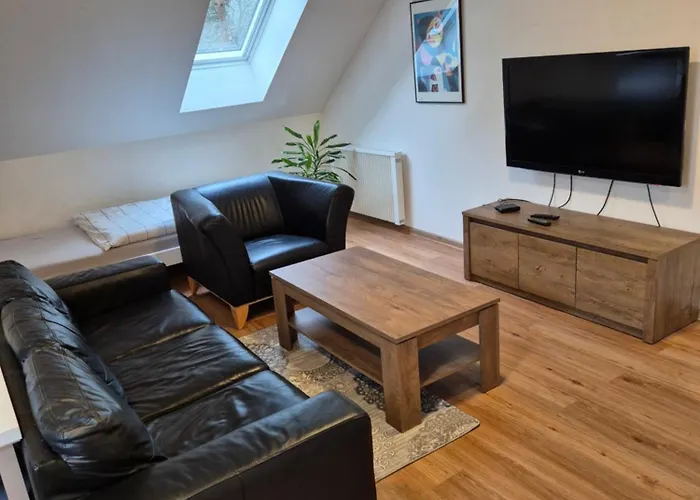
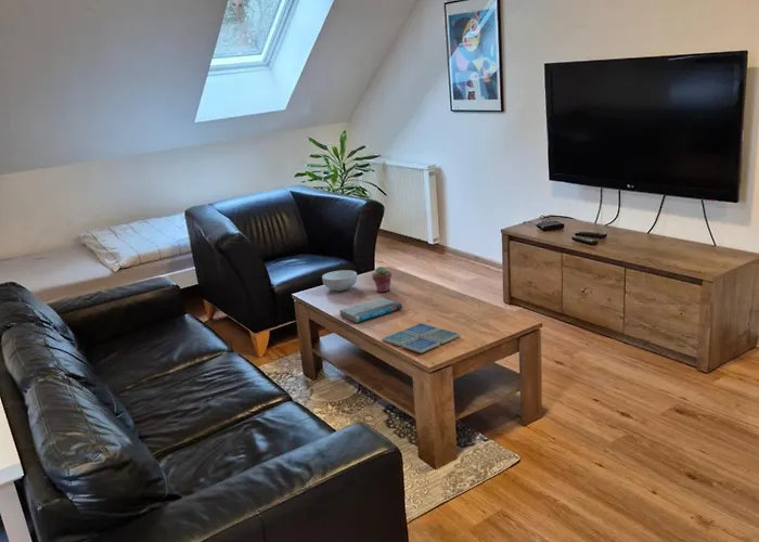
+ drink coaster (421, 337)
+ cereal bowl (339, 281)
+ potted succulent (382, 278)
+ book (371, 309)
